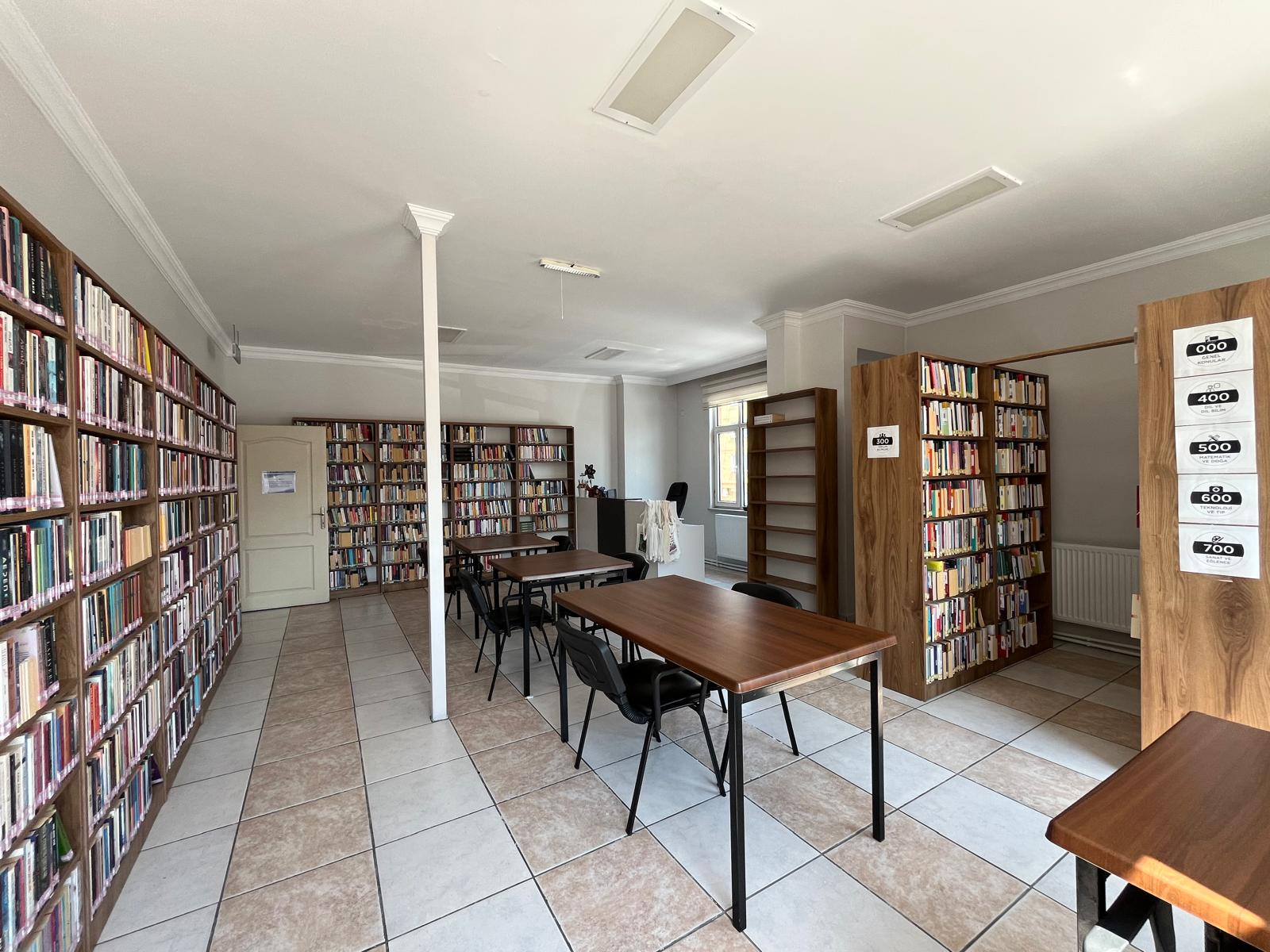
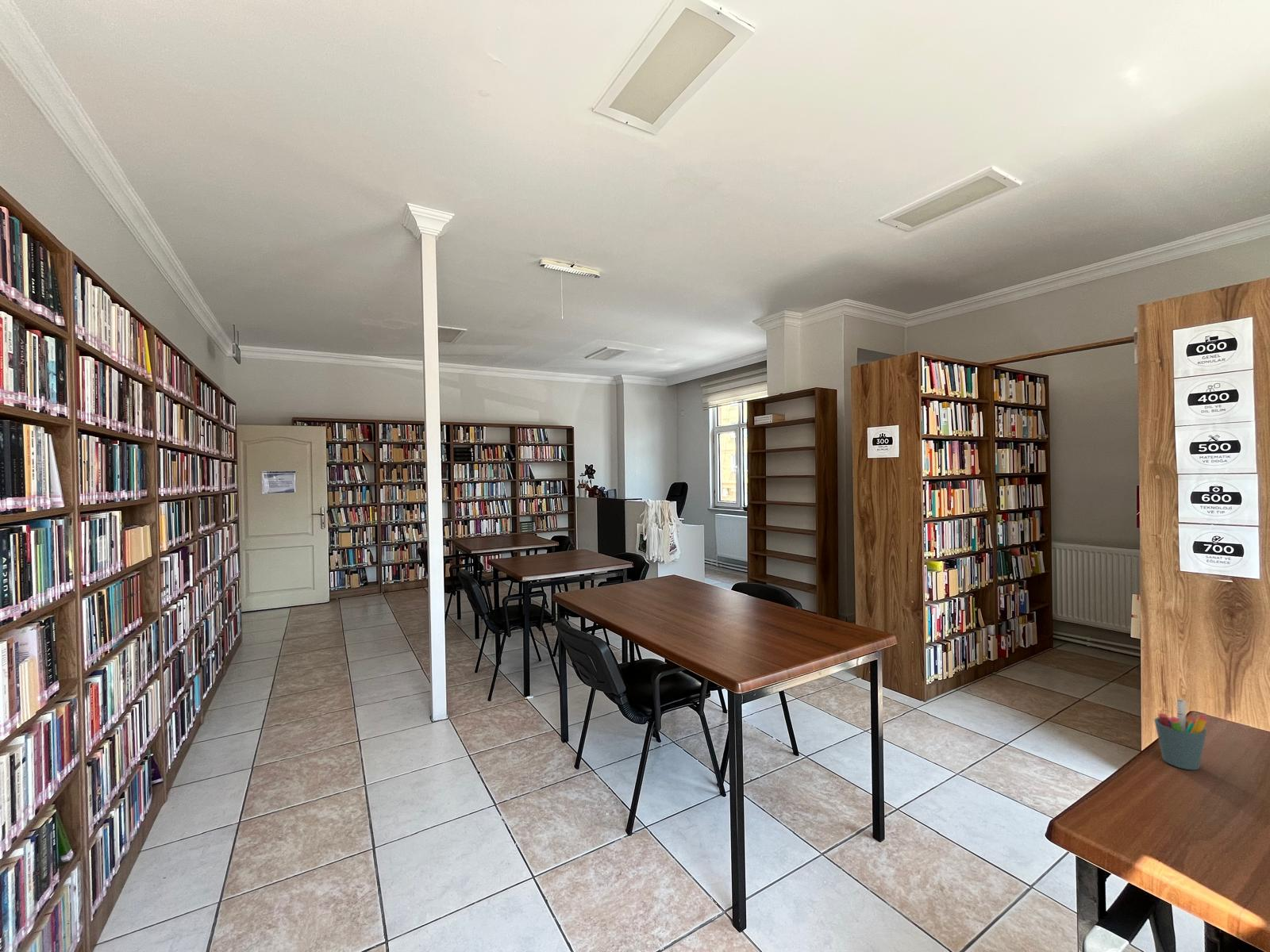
+ pen holder (1180, 734)
